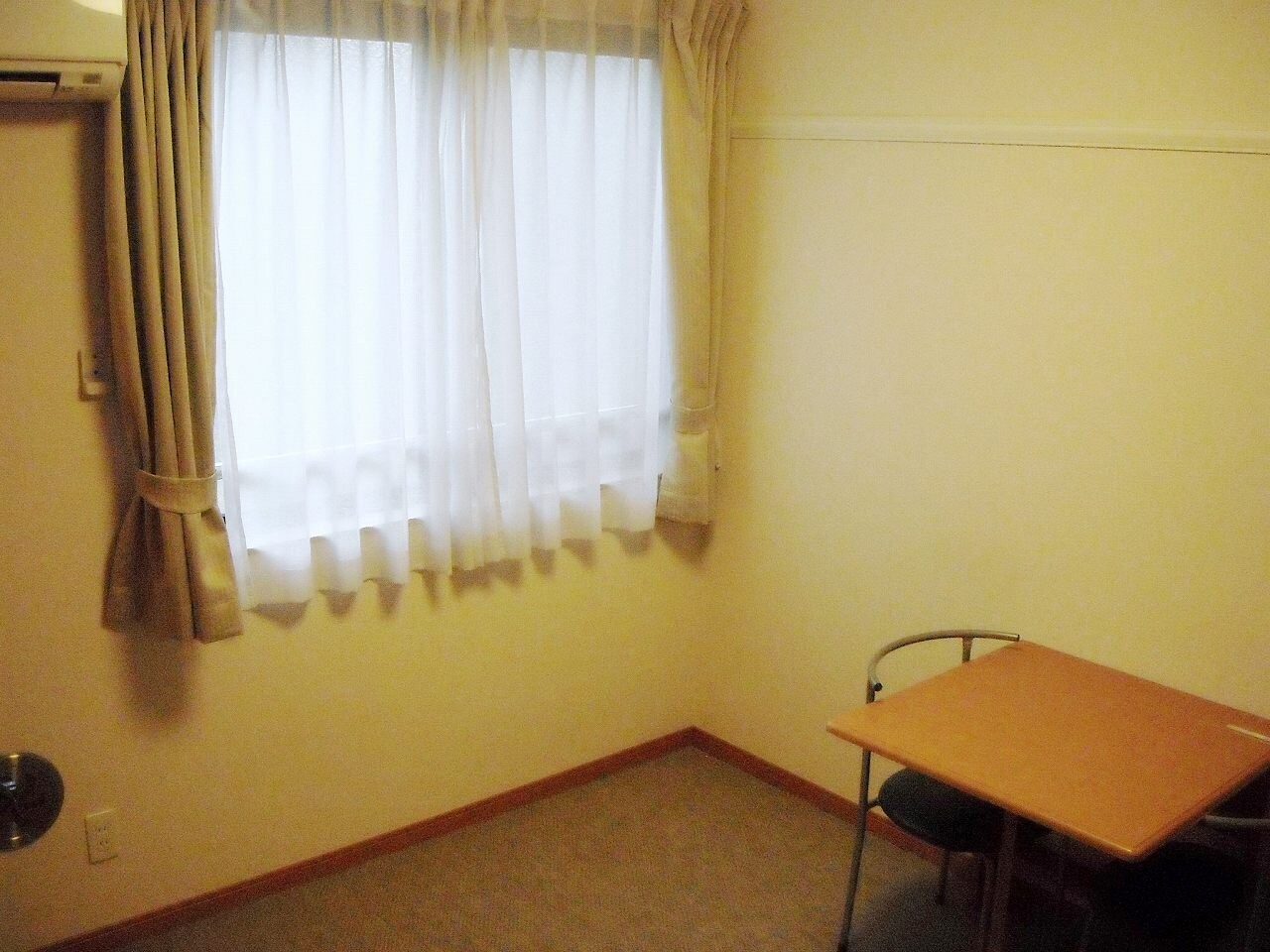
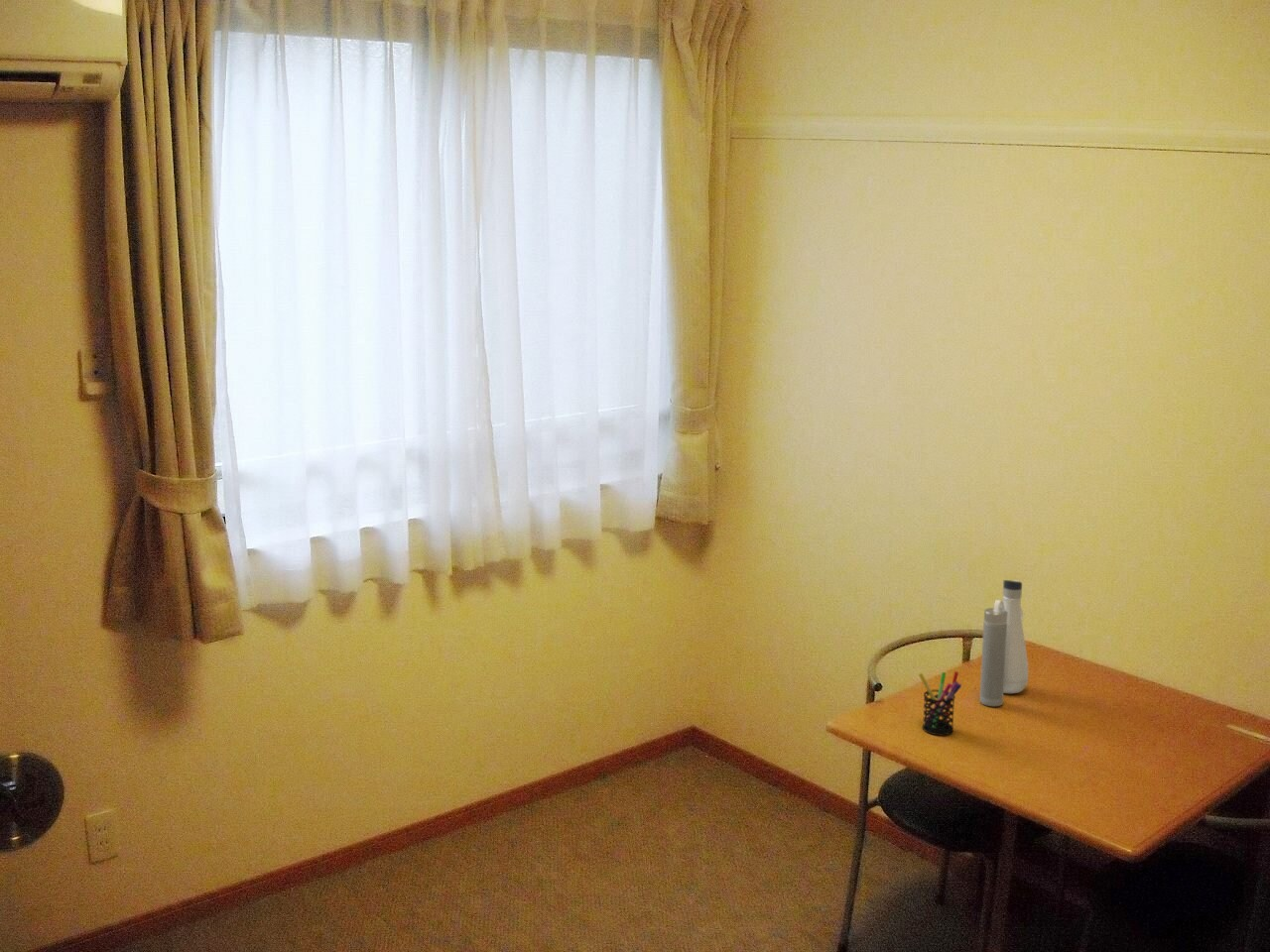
+ water bottle (1005, 638)
+ pen holder (941, 698)
